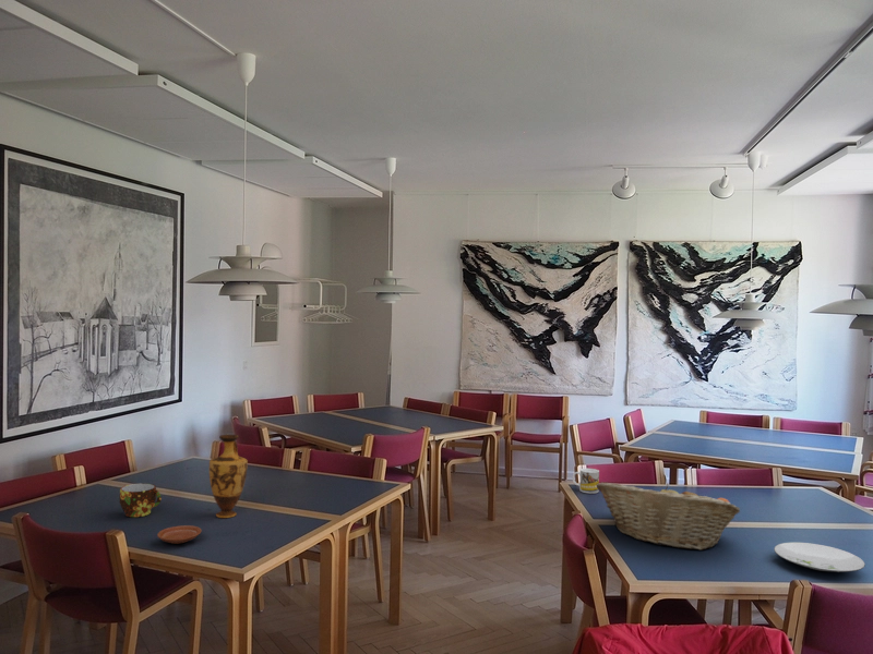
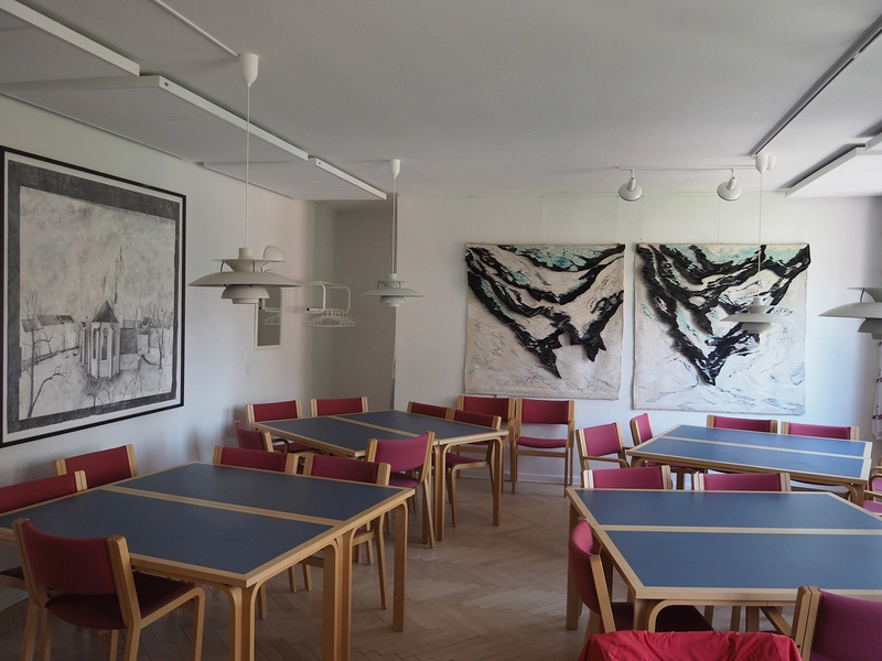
- cup (140, 500)
- mug (585, 480)
- vase (228, 474)
- plate (817, 560)
- fruit basket (665, 508)
- plate (179, 536)
